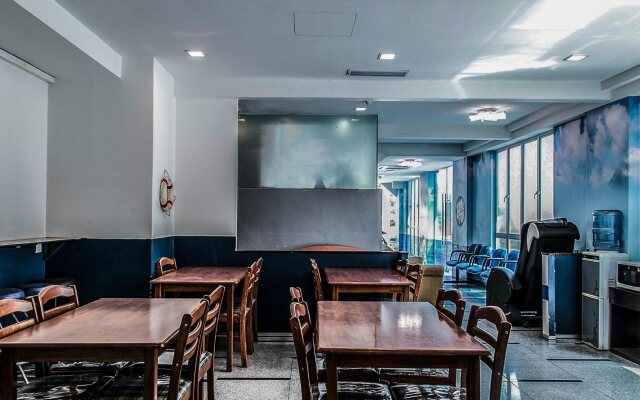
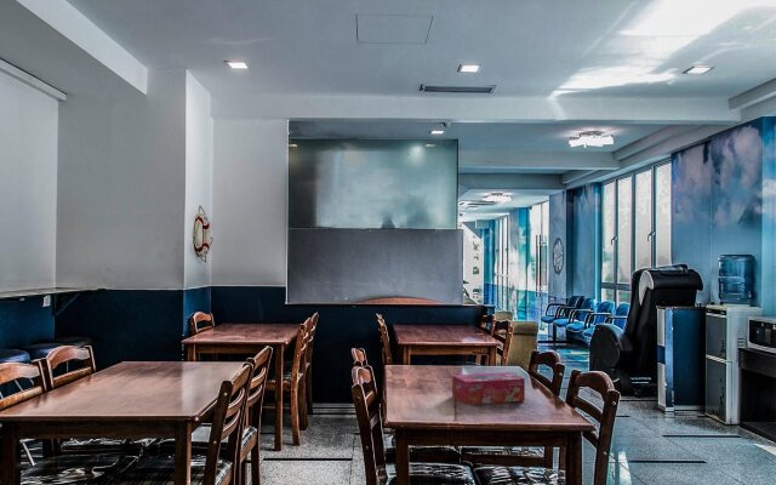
+ tissue box (487, 387)
